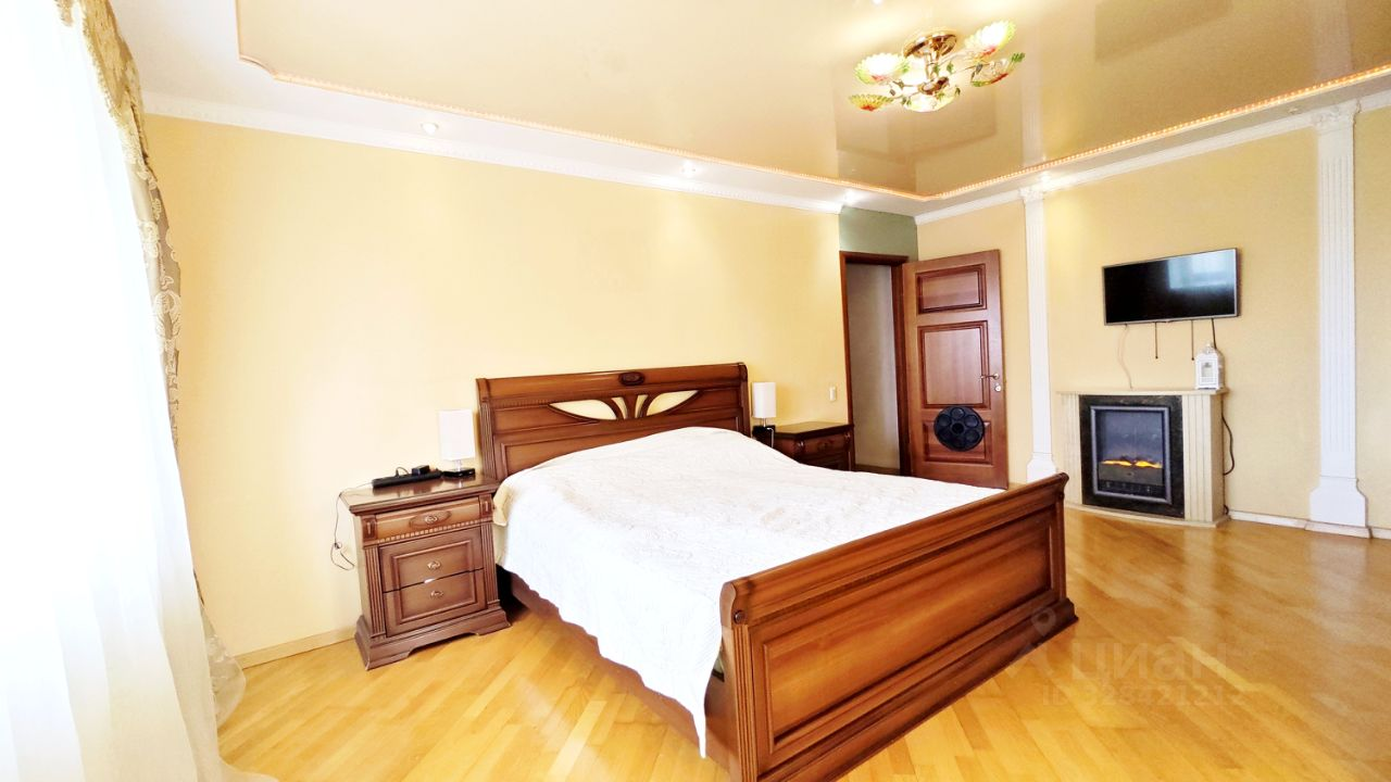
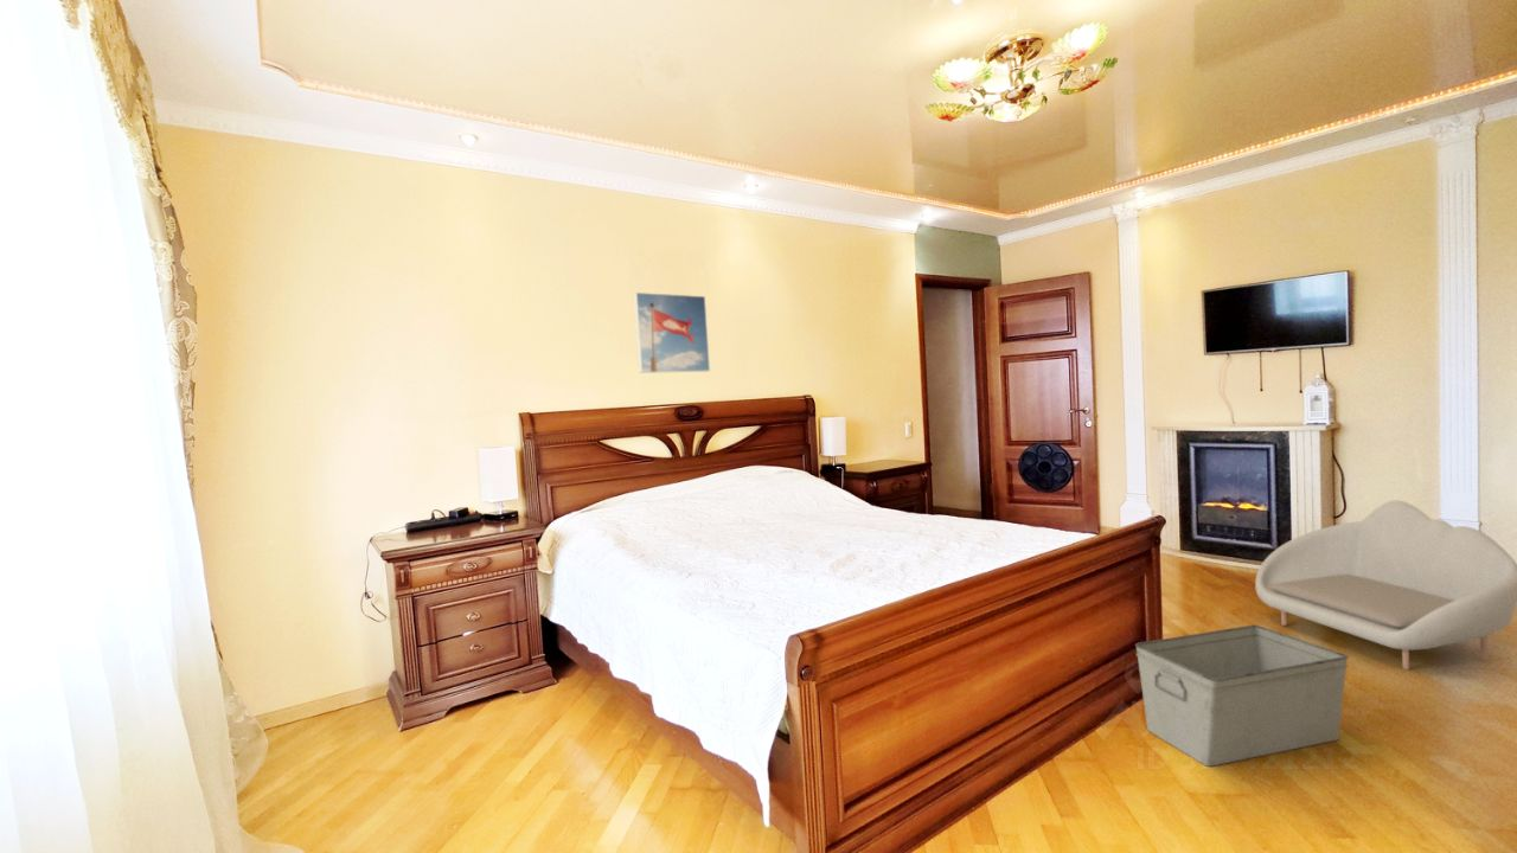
+ storage bin (1238, 692)
+ armchair (1375, 573)
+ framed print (672, 333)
